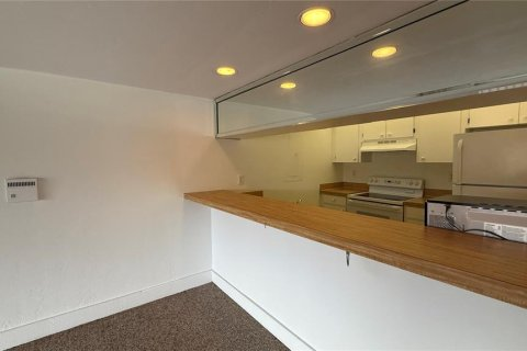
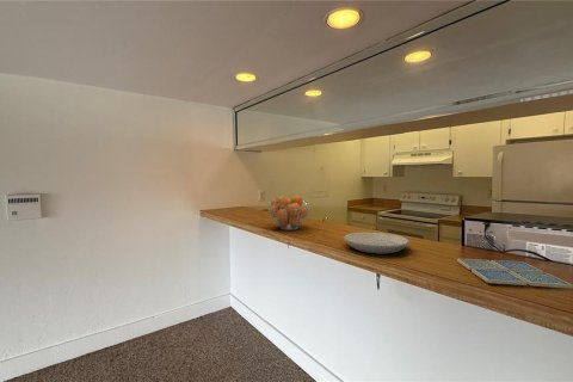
+ drink coaster (506, 271)
+ fruit basket (289, 211)
+ plate (375, 242)
